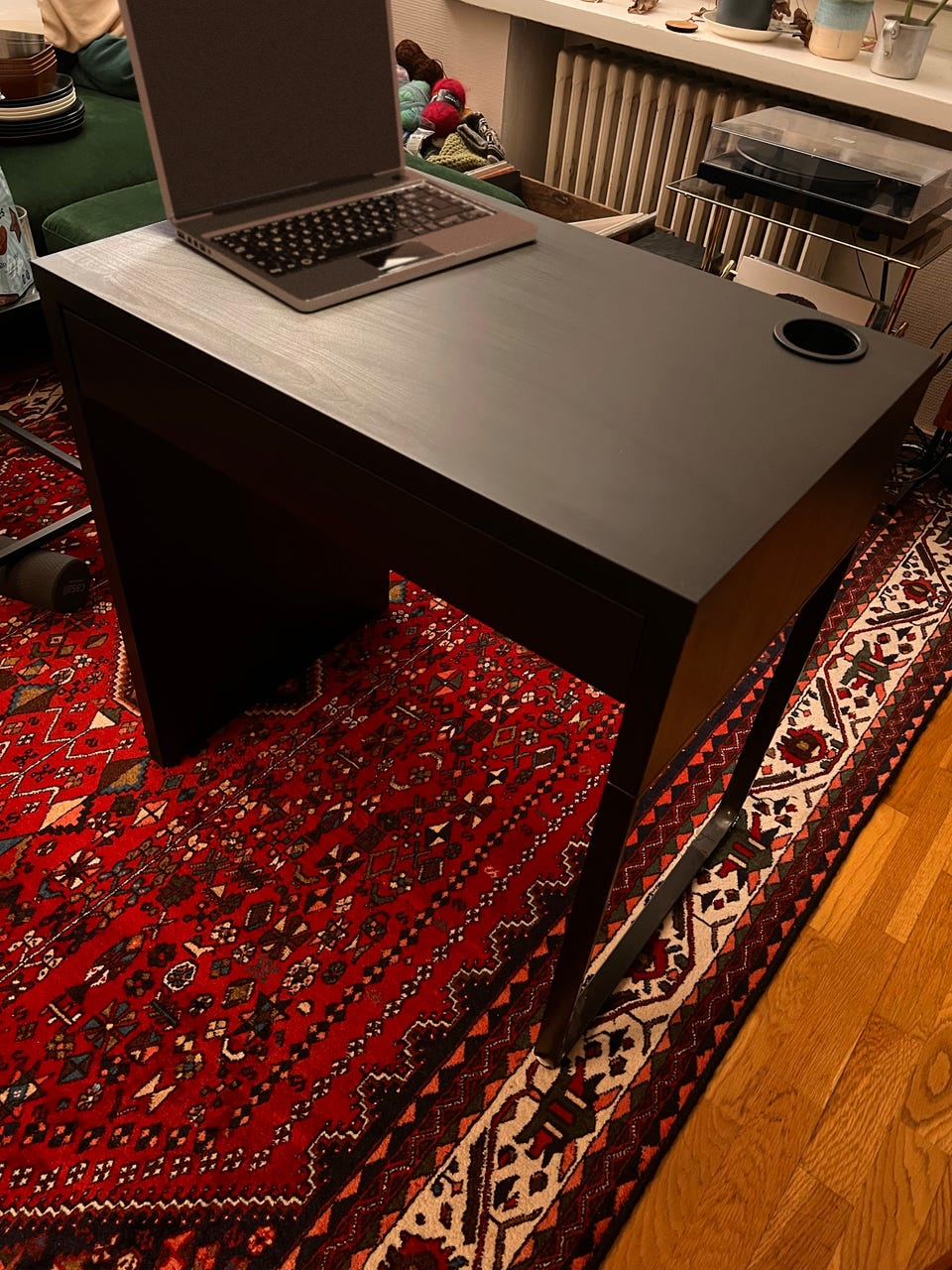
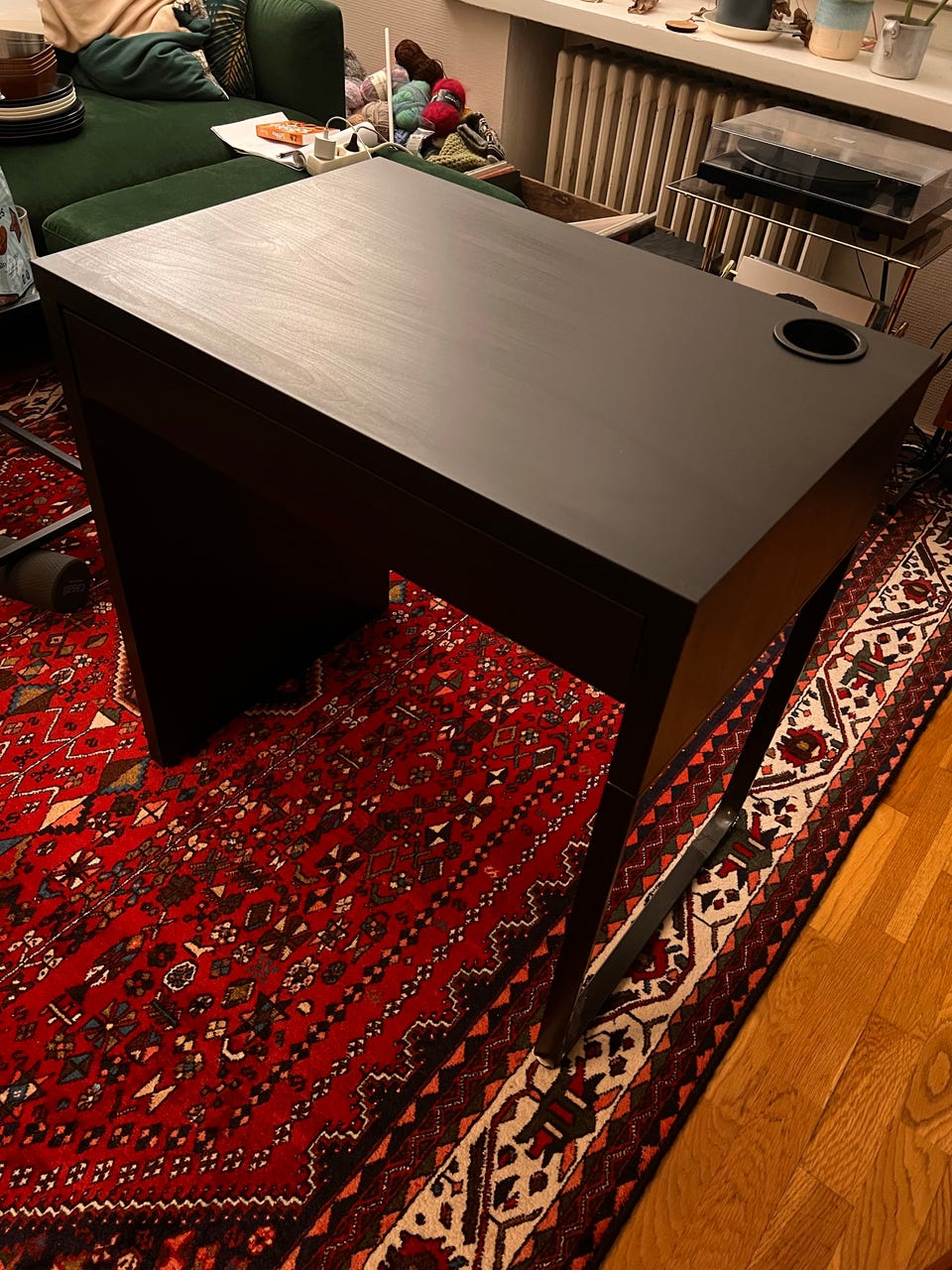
- laptop (347, 115)
